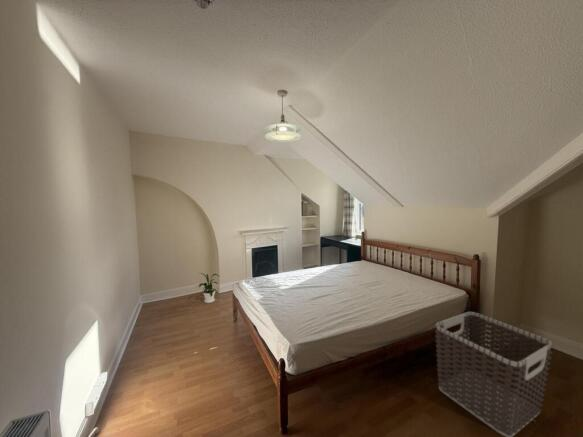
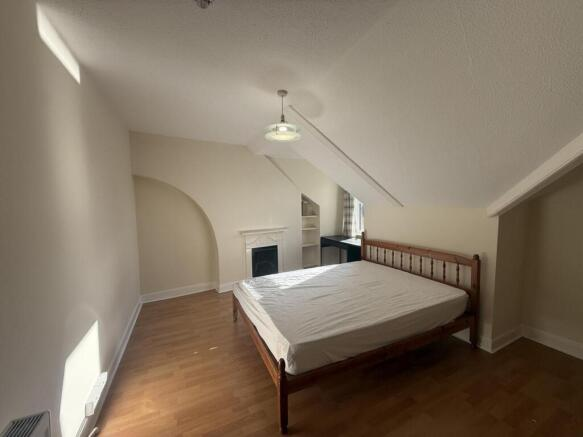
- house plant (208, 286)
- clothes hamper (487, 366)
